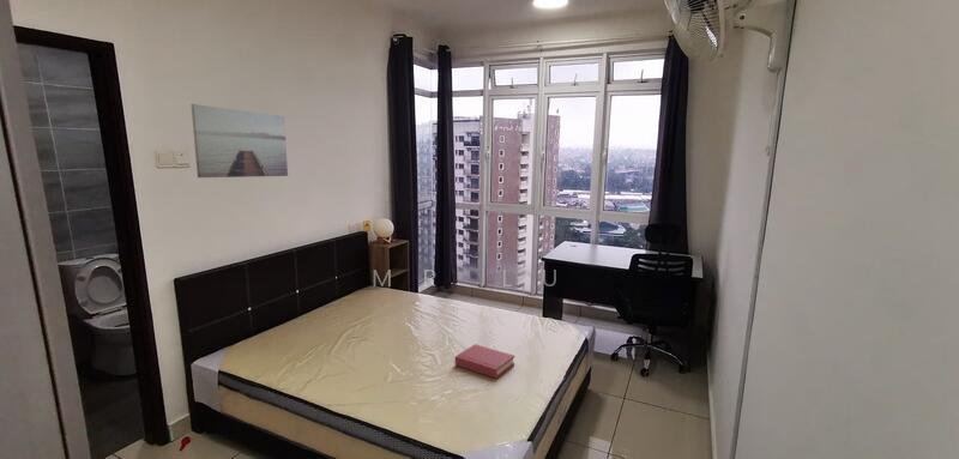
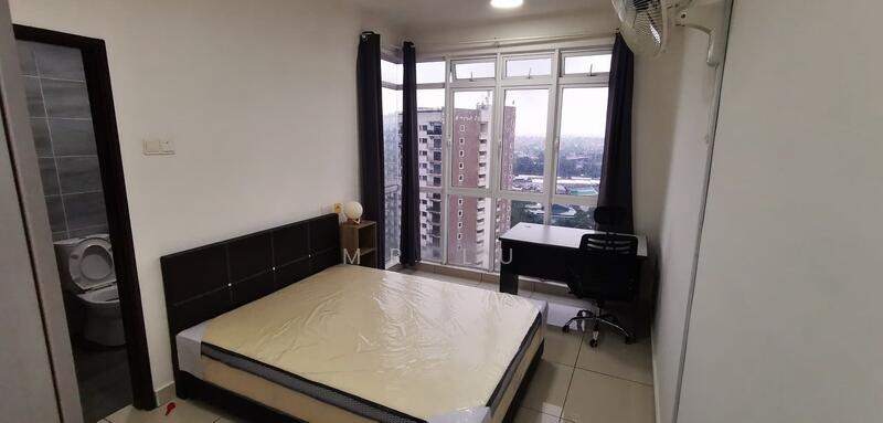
- hardback book (484, 360)
- wall art (245, 144)
